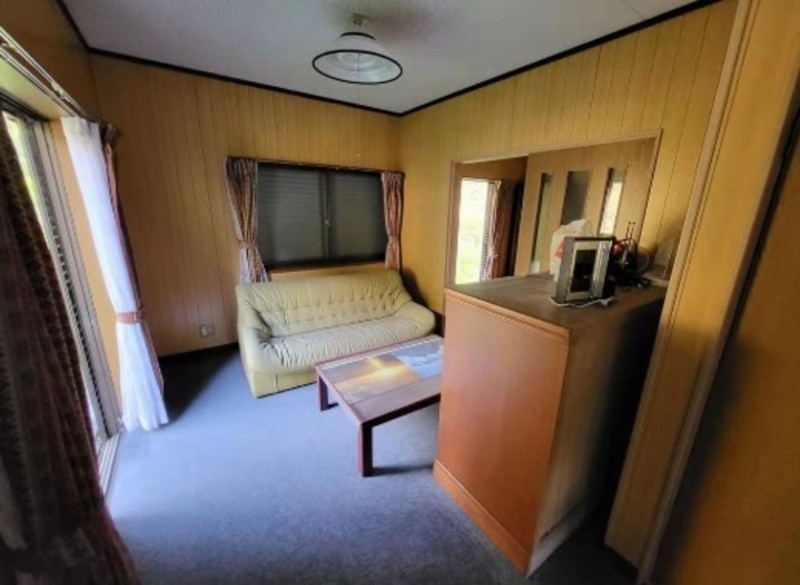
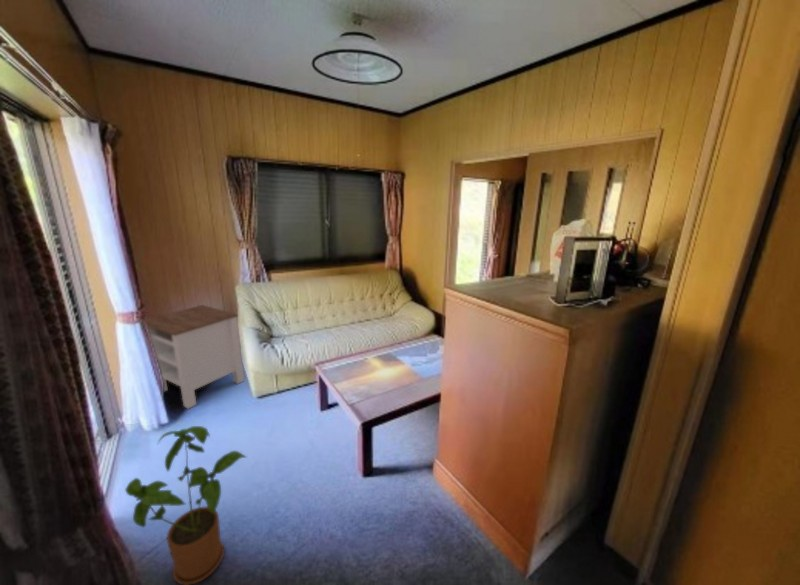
+ house plant (197, 502)
+ side table (195, 353)
